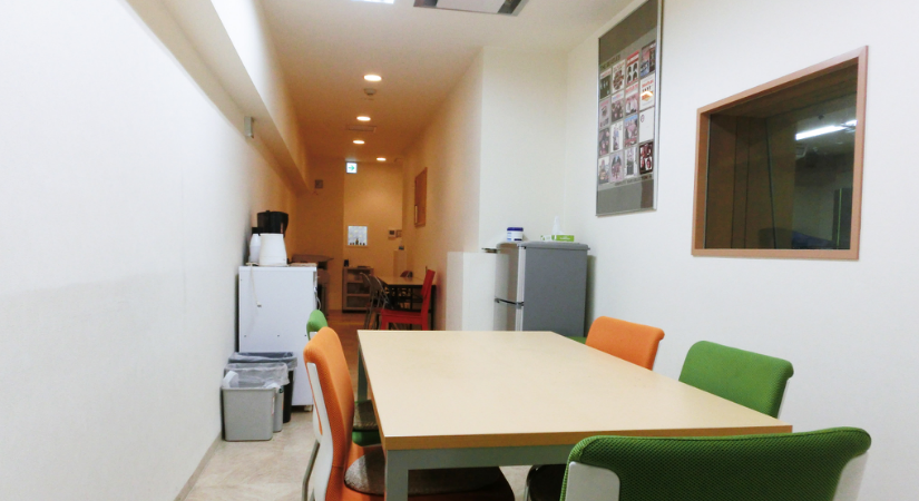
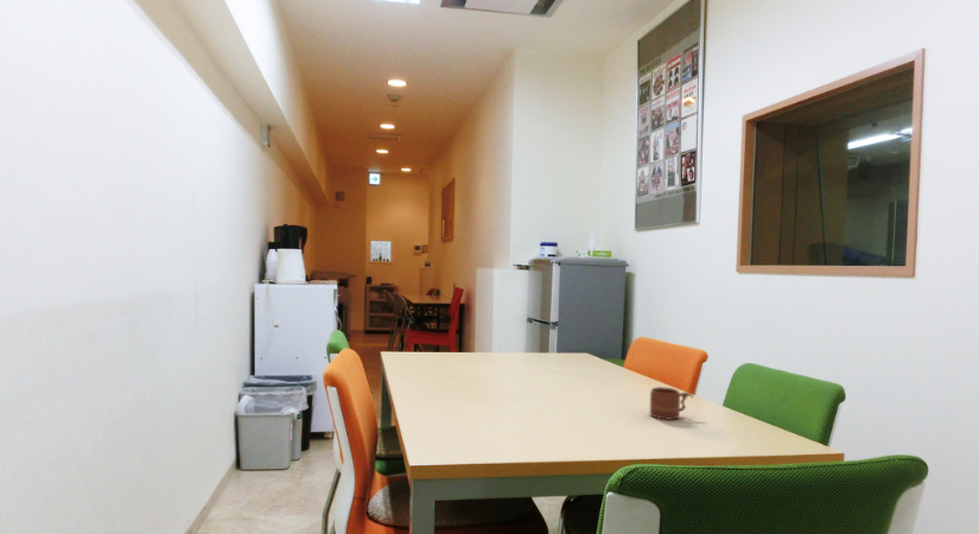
+ mug (672, 402)
